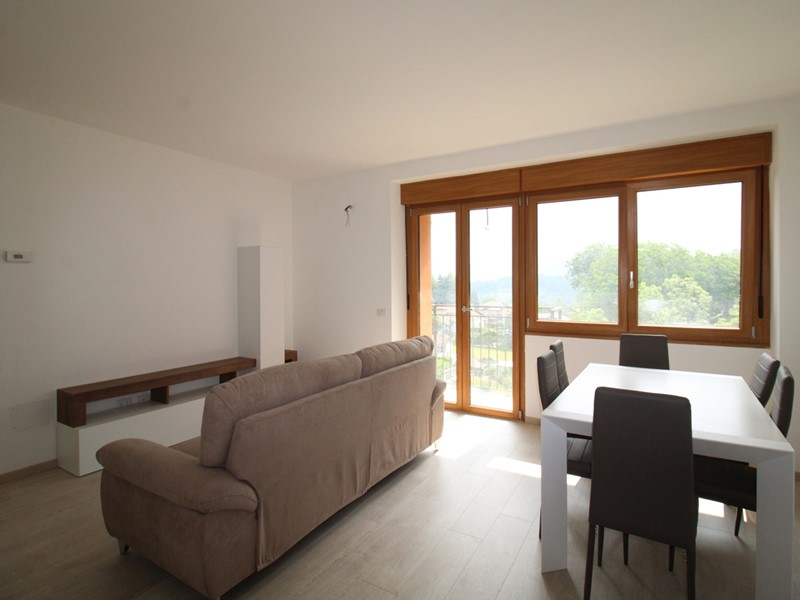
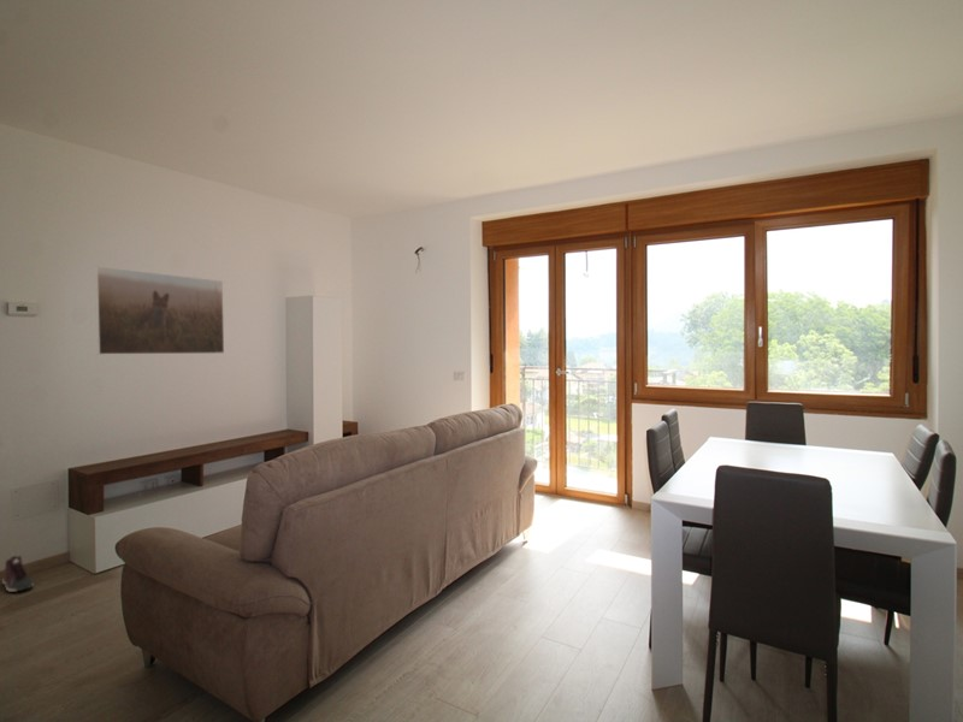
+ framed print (165, 314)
+ sneaker (16, 572)
